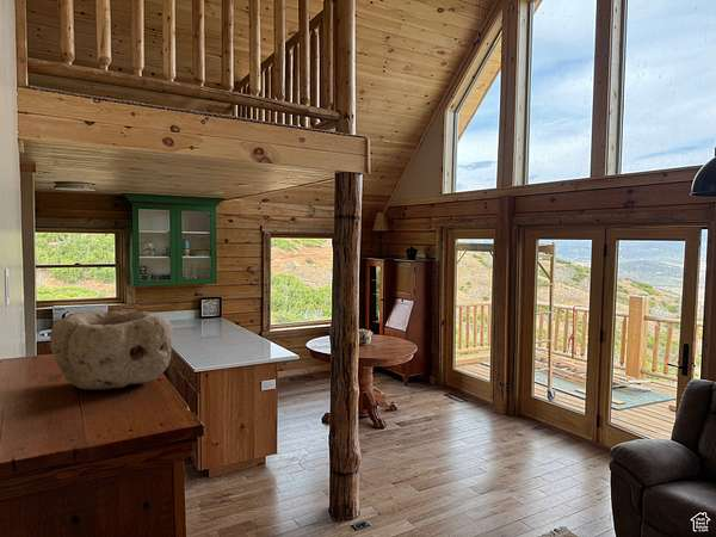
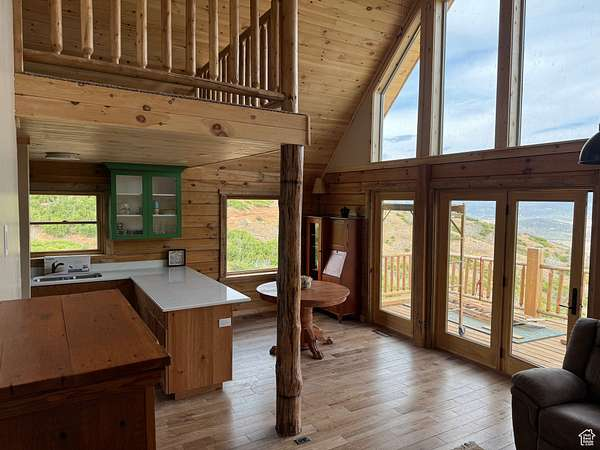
- bowl (113, 348)
